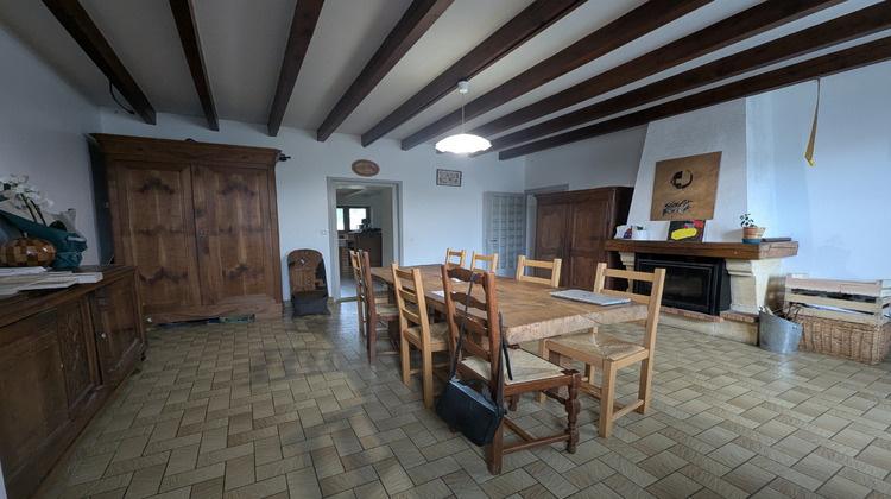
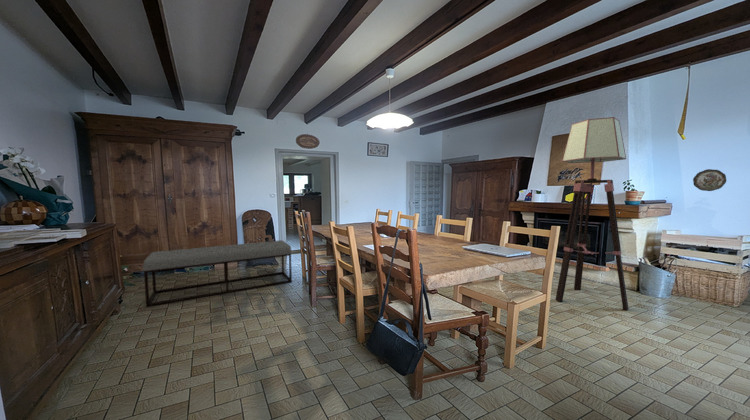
+ bench (225, 267)
+ decorative plate (709, 180)
+ floor lamp (588, 211)
